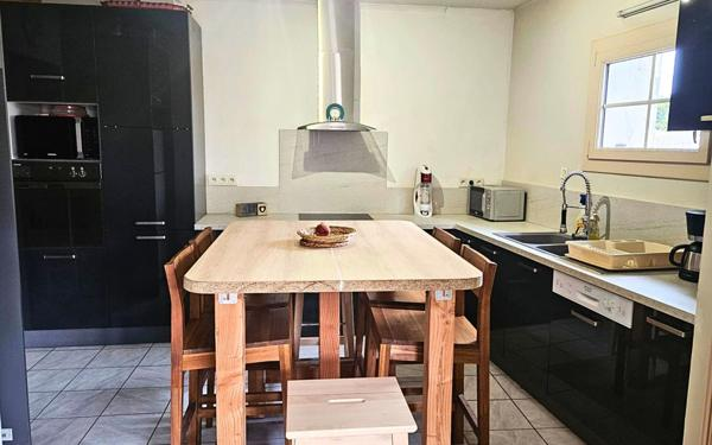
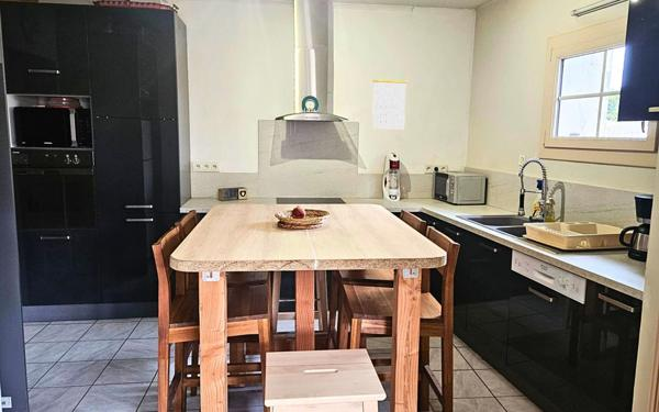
+ calendar (389, 98)
